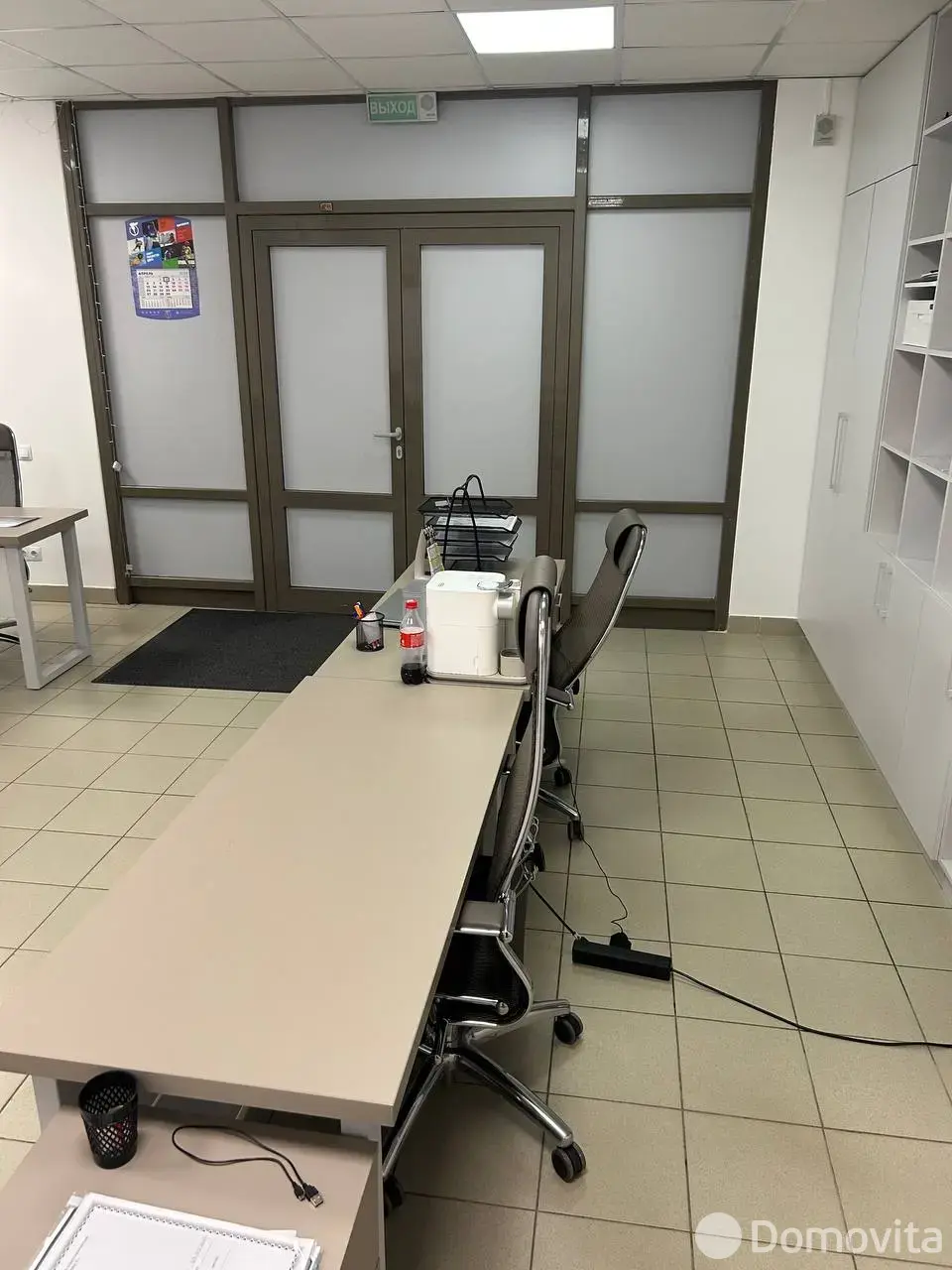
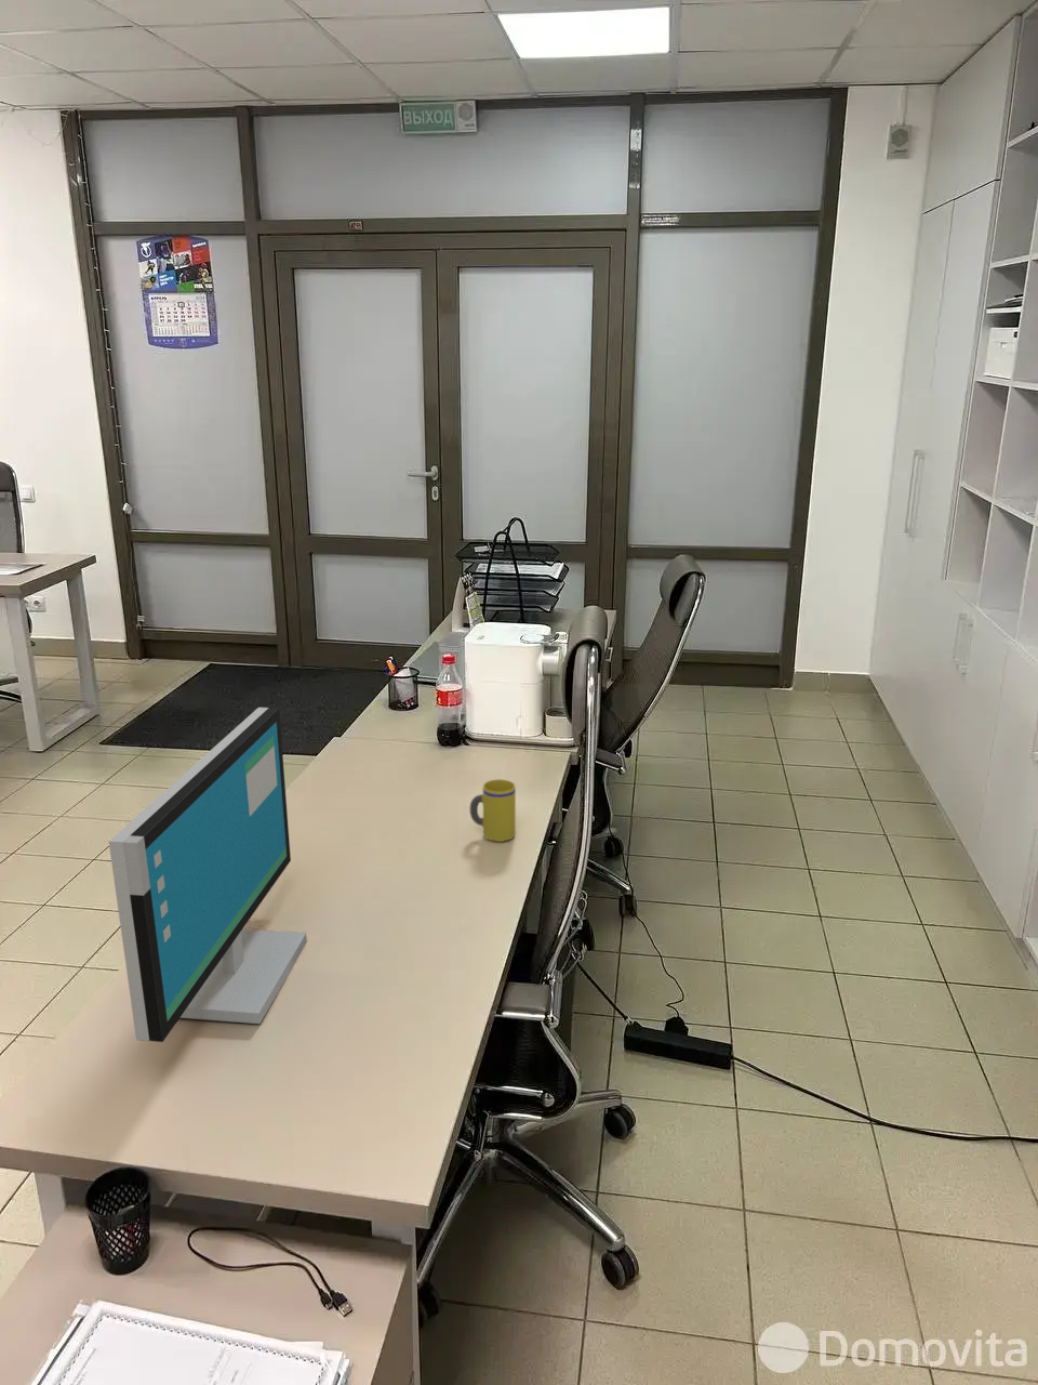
+ computer monitor (224, 875)
+ mug (492, 809)
